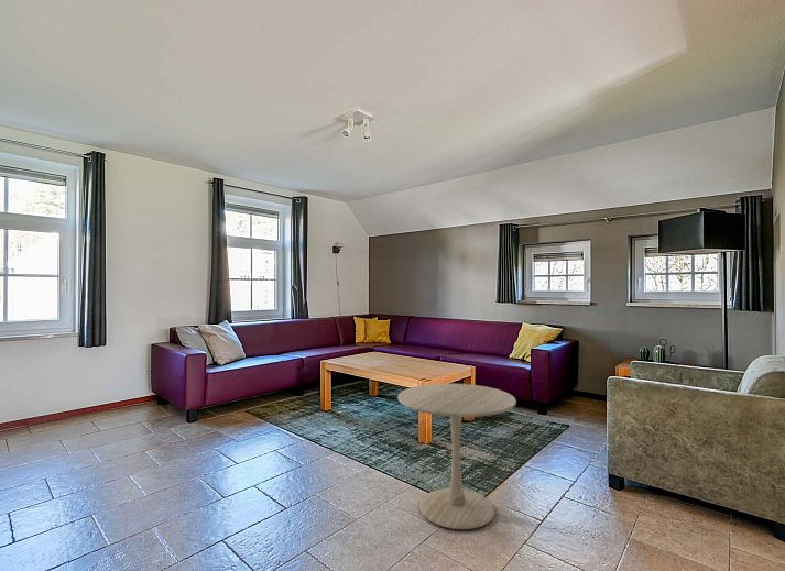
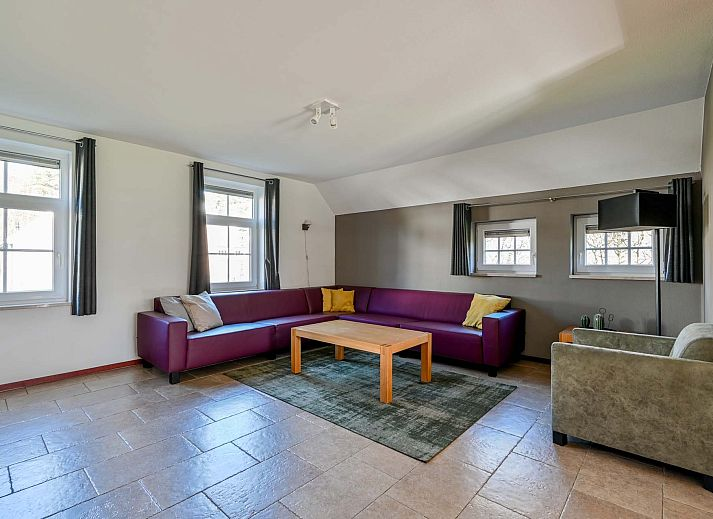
- side table (456, 452)
